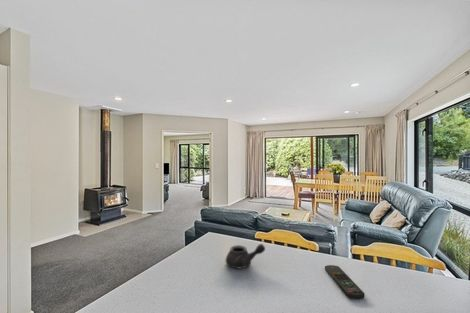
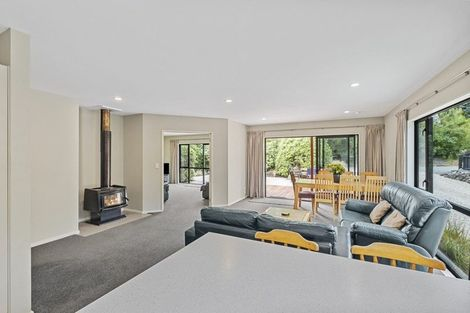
- remote control (342, 279)
- teapot (245, 254)
